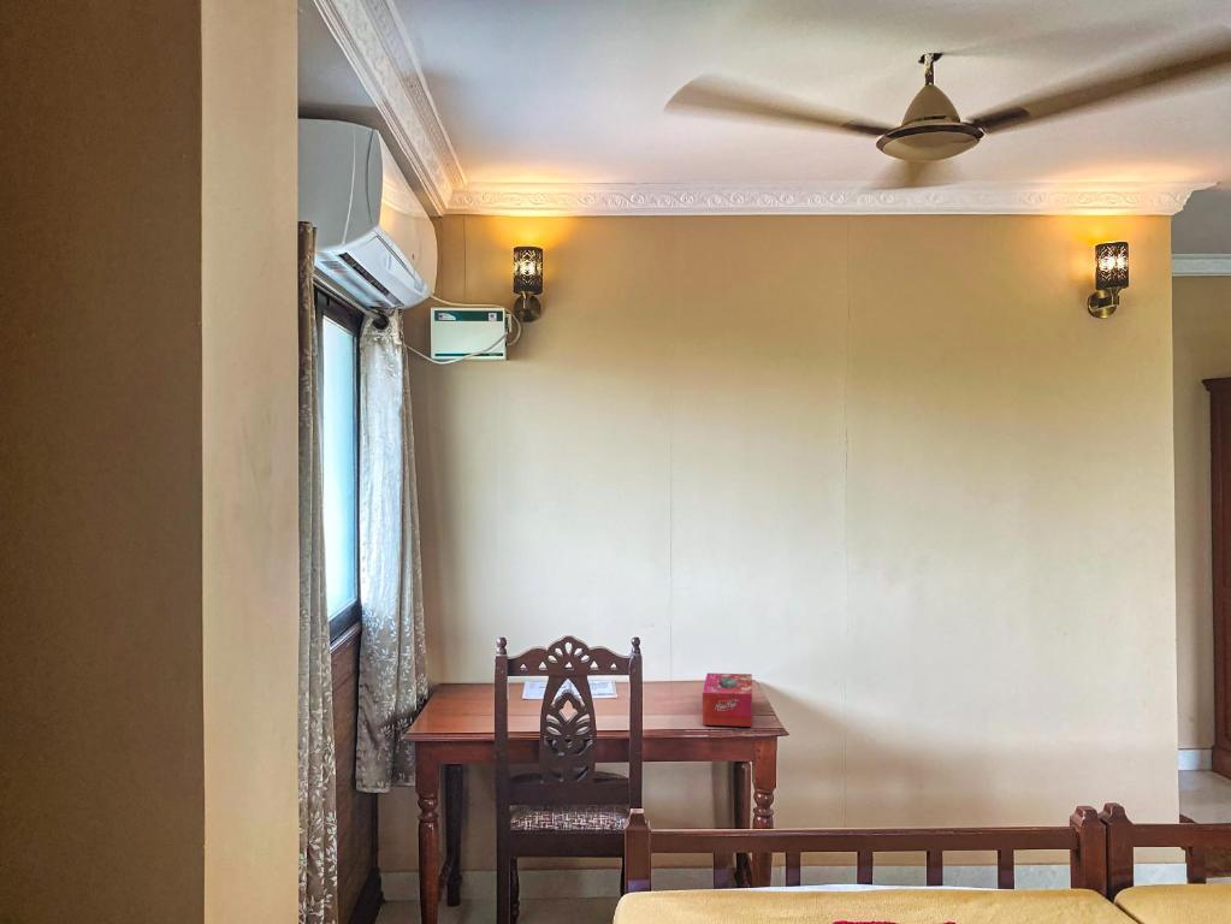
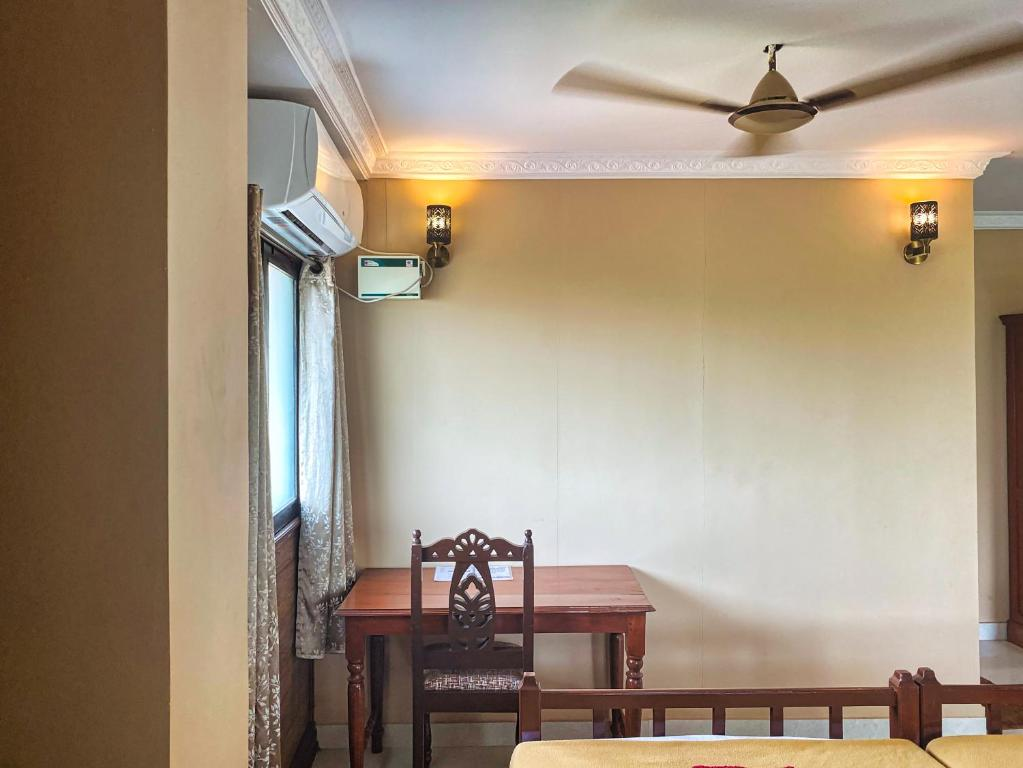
- tissue box (728, 698)
